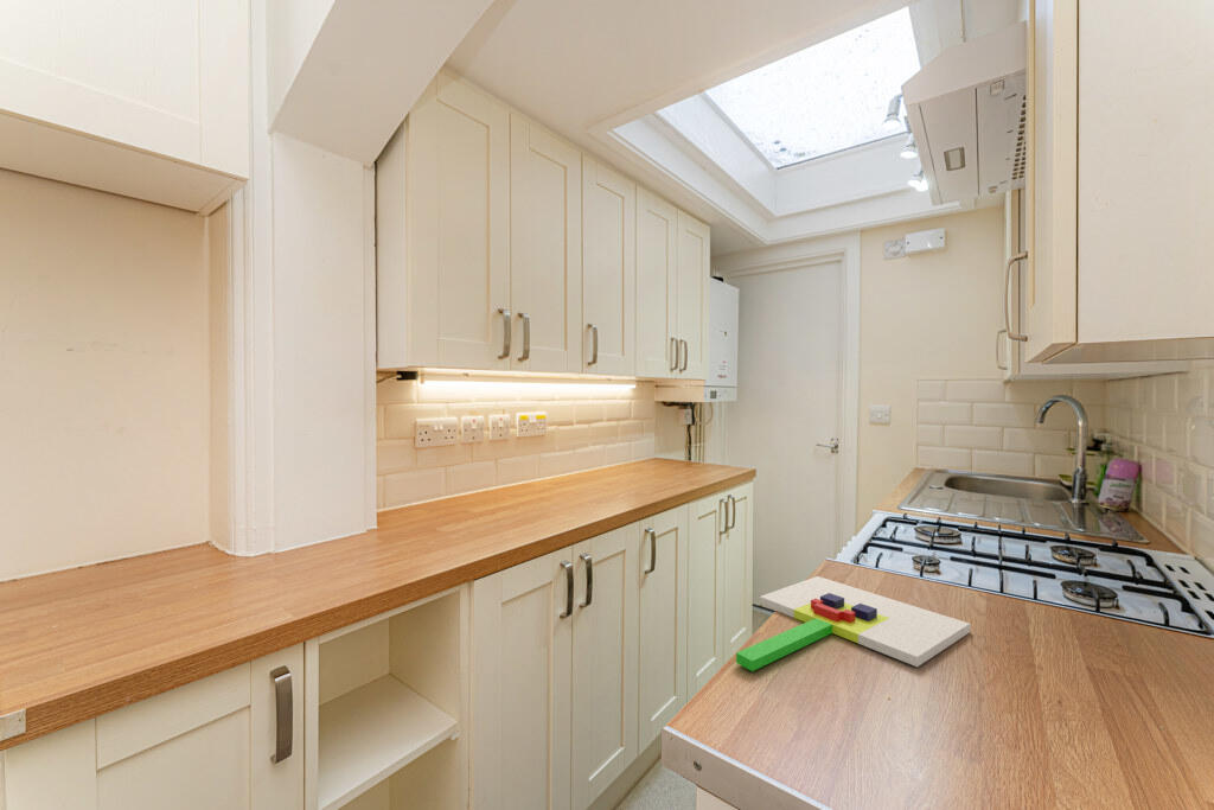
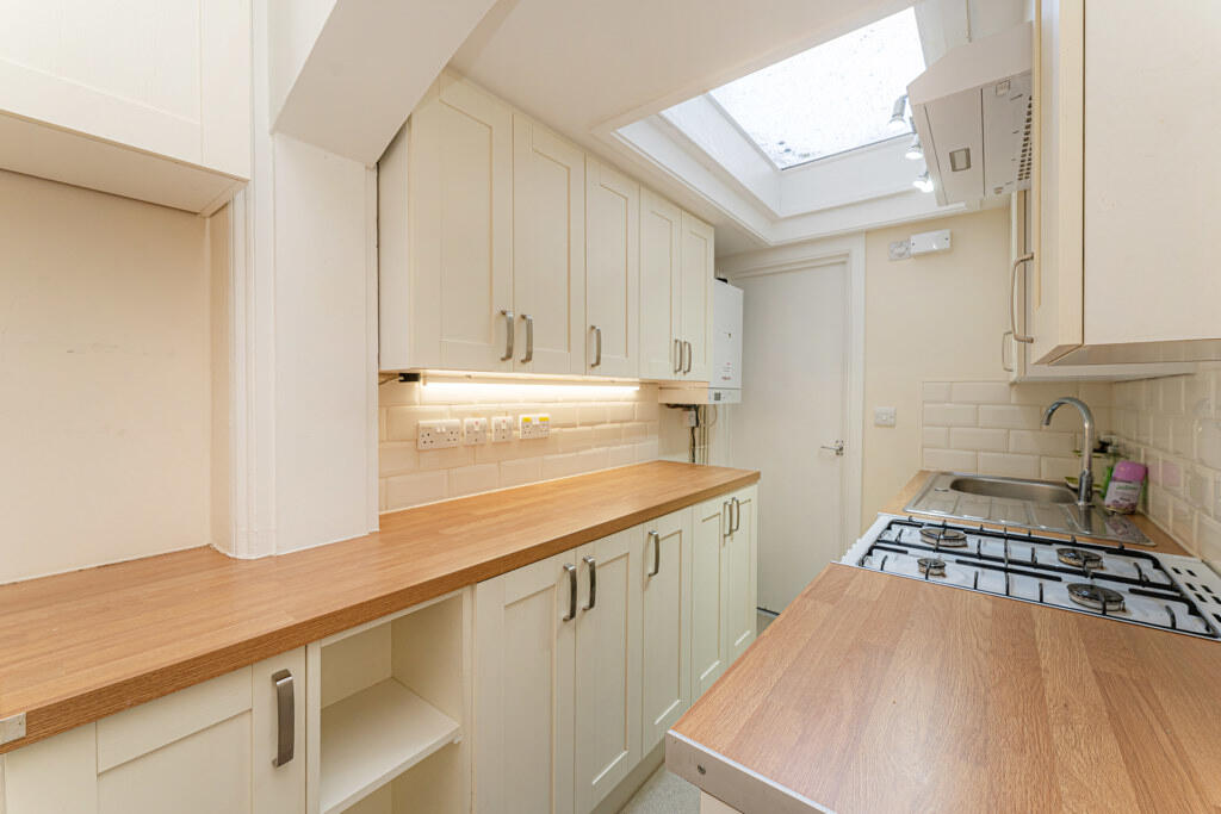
- chopping board (825, 624)
